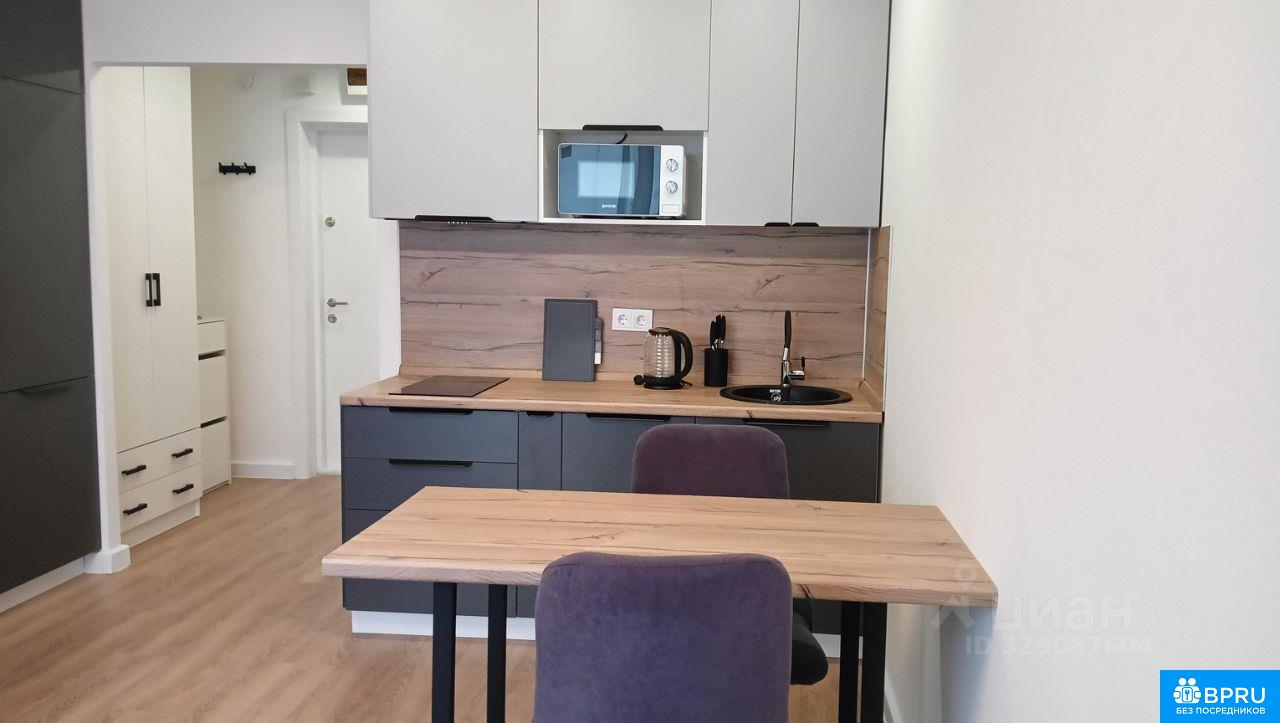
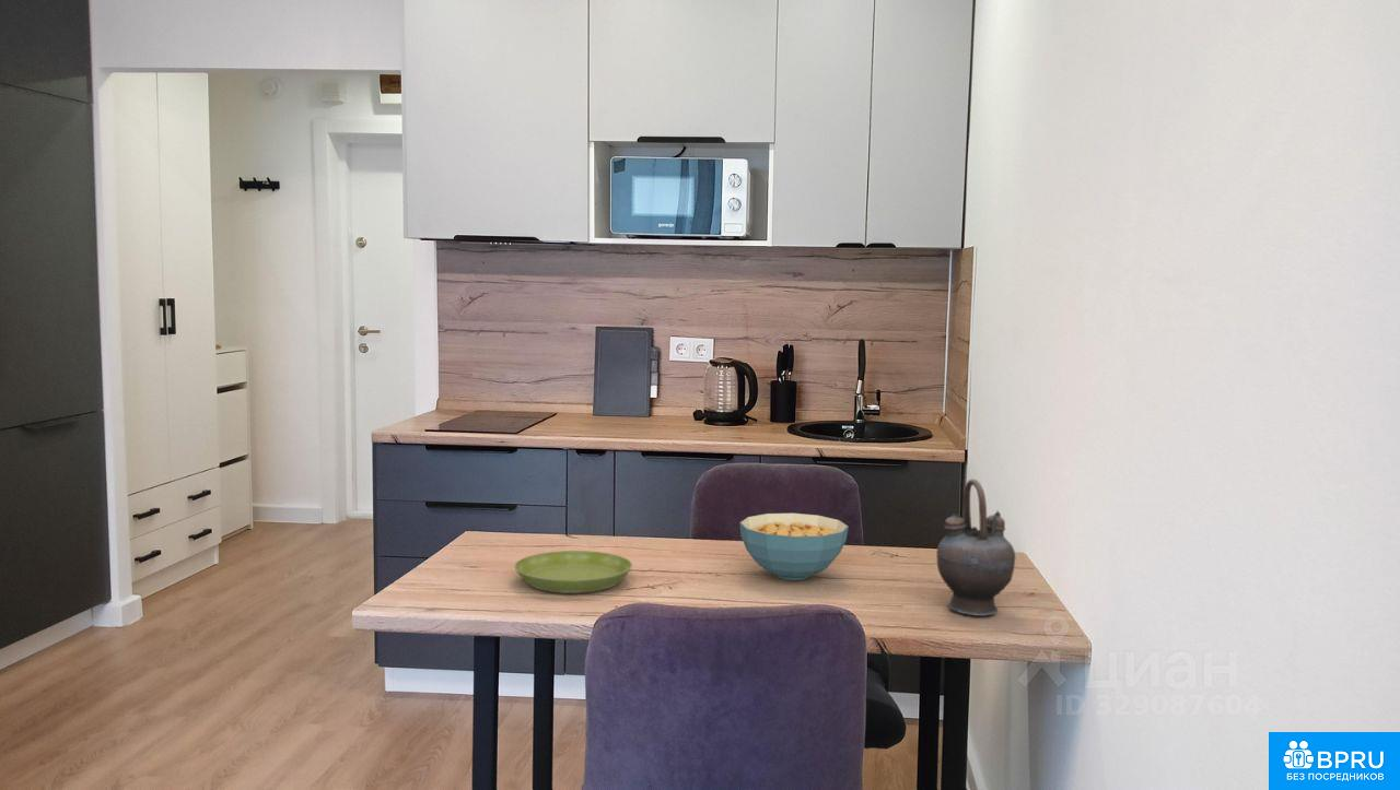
+ cereal bowl (793, 550)
+ saucer (573, 573)
+ teapot (973, 543)
